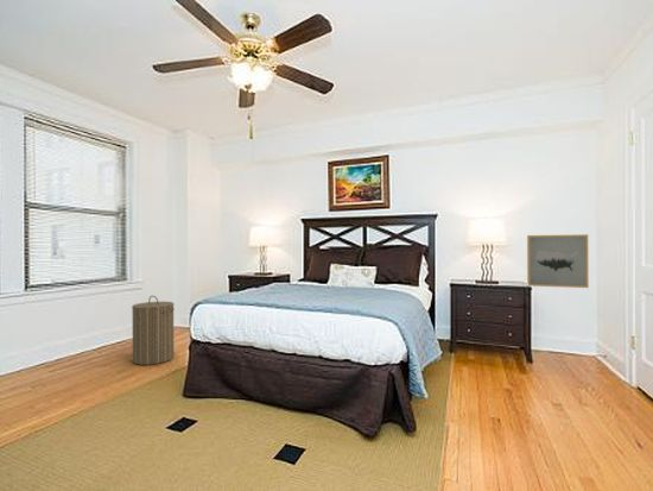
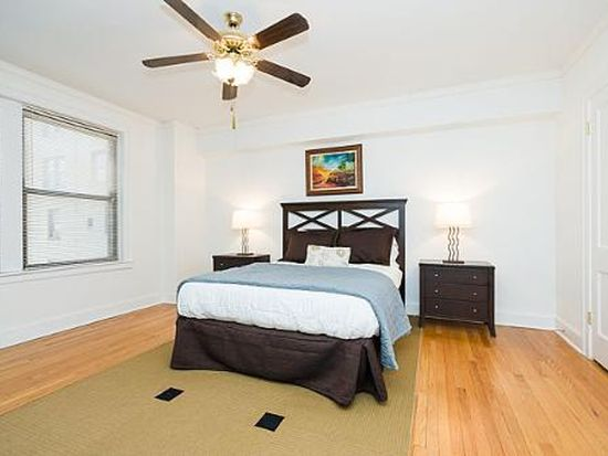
- wall art (557, 260)
- laundry hamper (153, 327)
